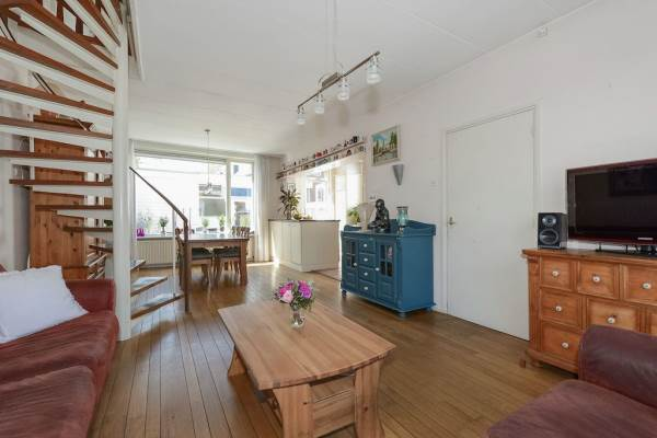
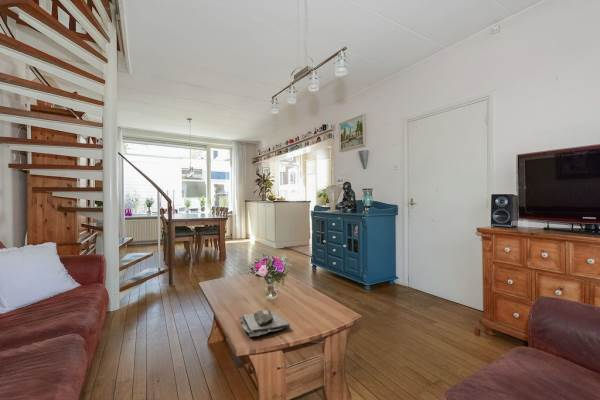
+ book (263, 317)
